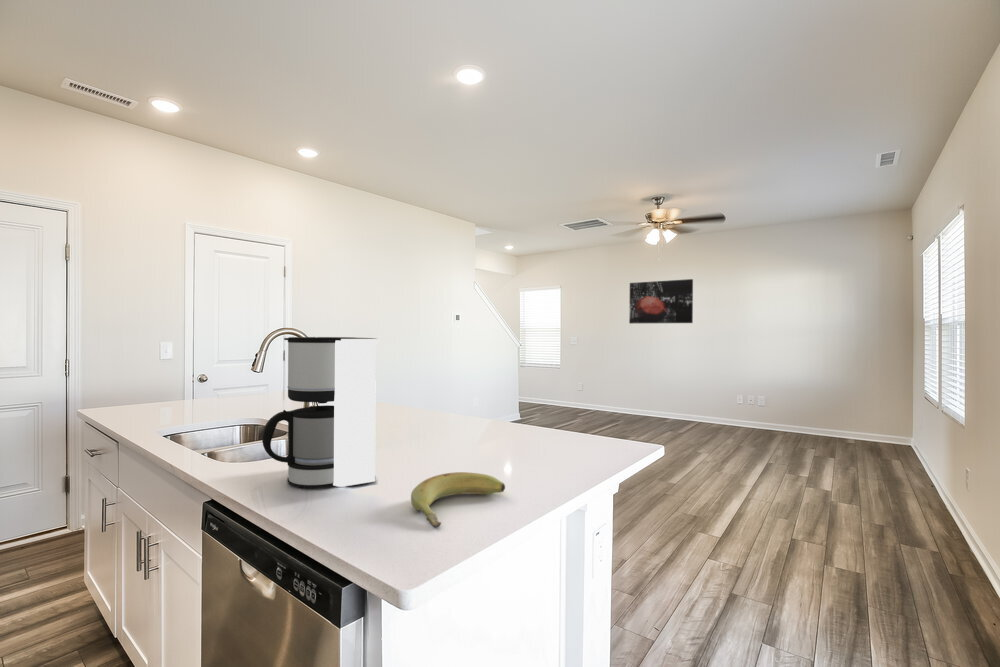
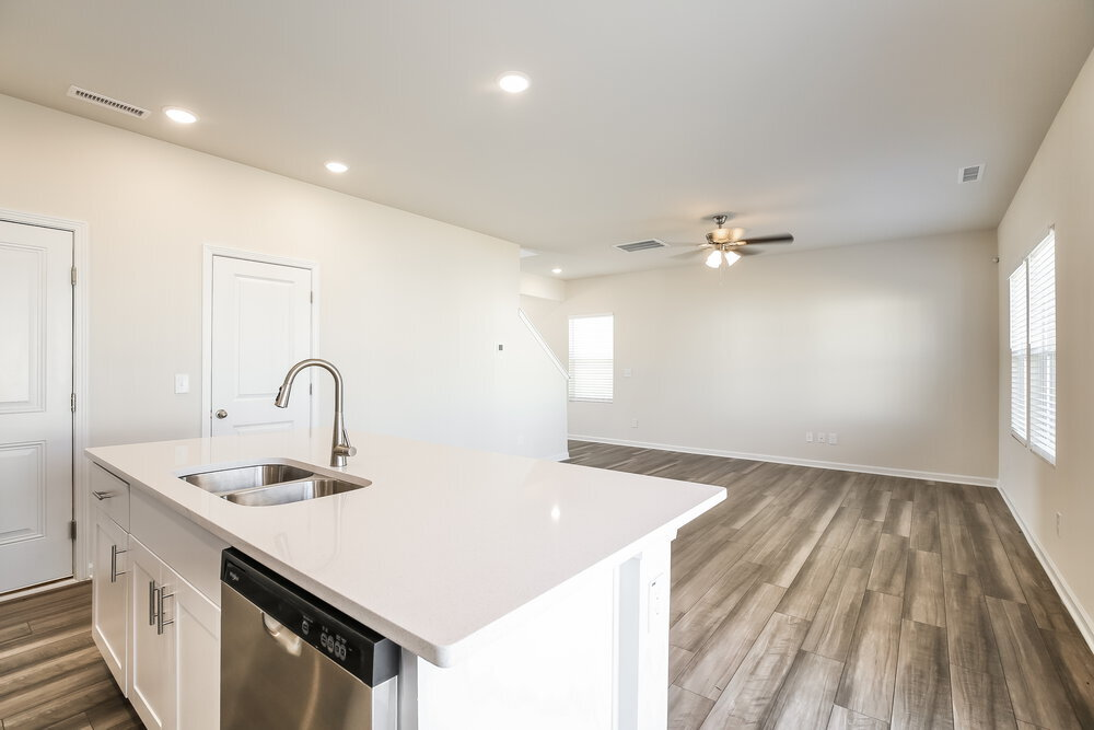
- wall art (659, 302)
- coffee maker (319, 408)
- banana (453, 494)
